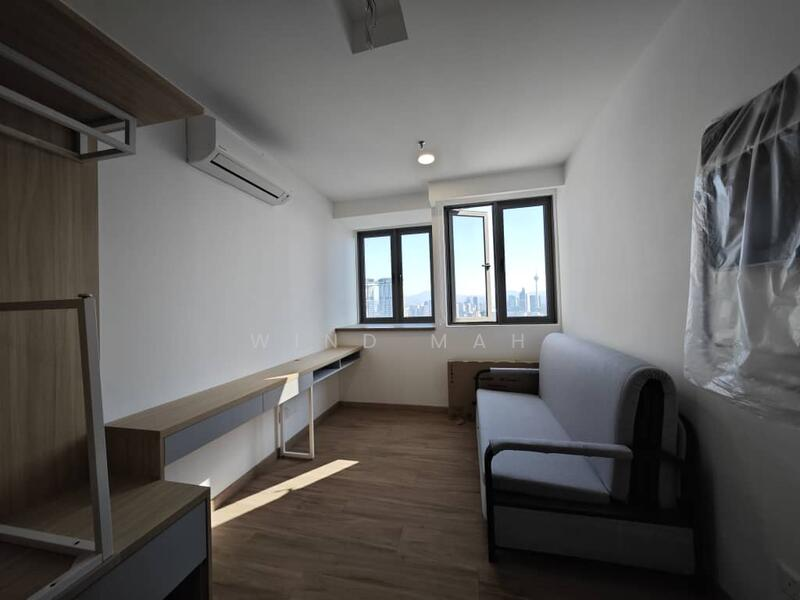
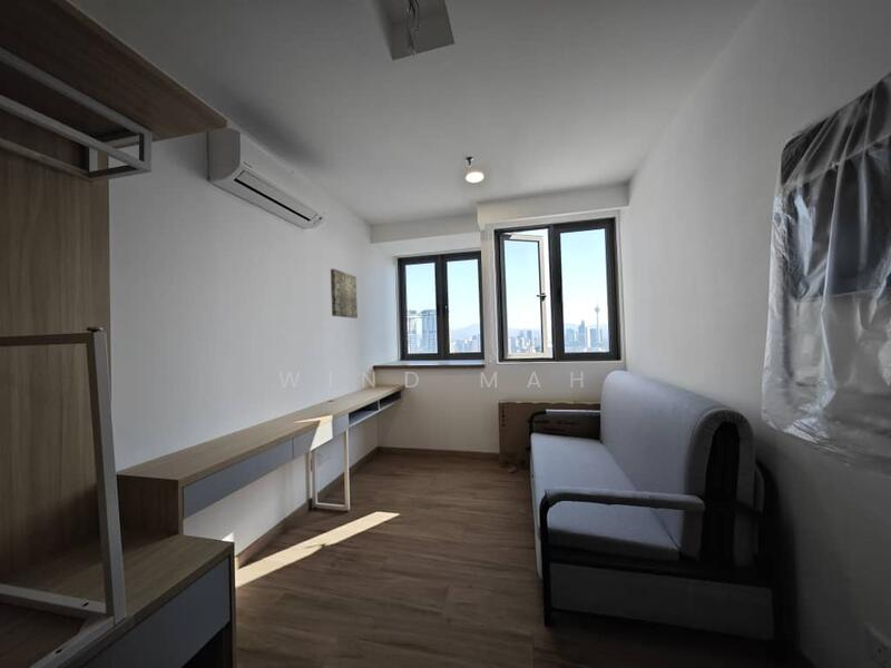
+ wall art (344, 295)
